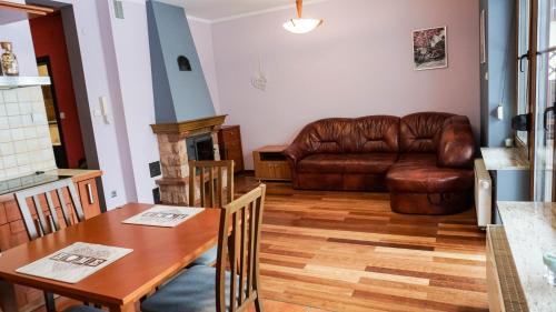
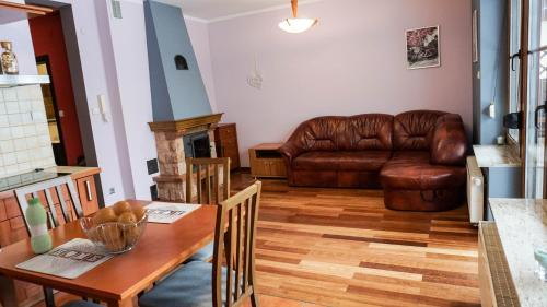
+ water bottle (37, 225)
+ fruit basket (117, 226)
